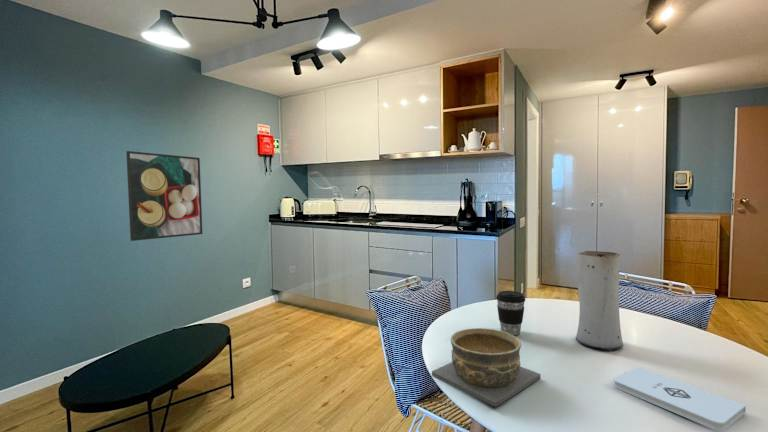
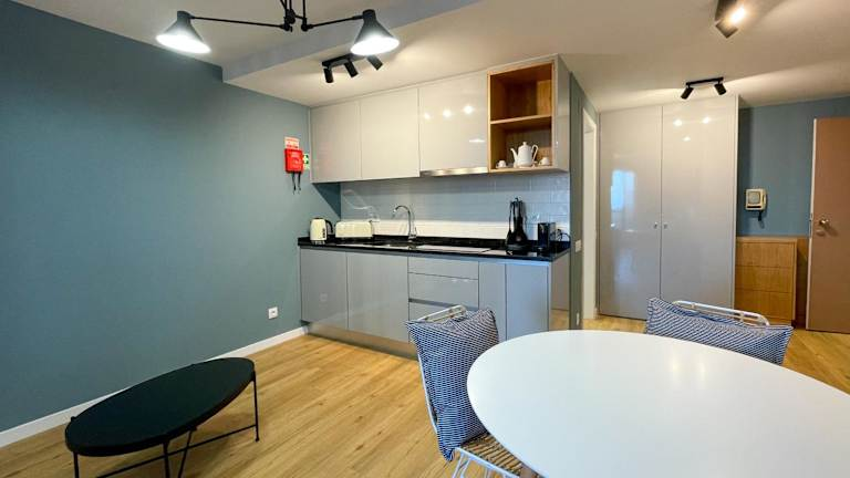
- bowl (485, 357)
- coffee cup (510, 312)
- vase (600, 298)
- notepad (673, 394)
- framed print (167, 196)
